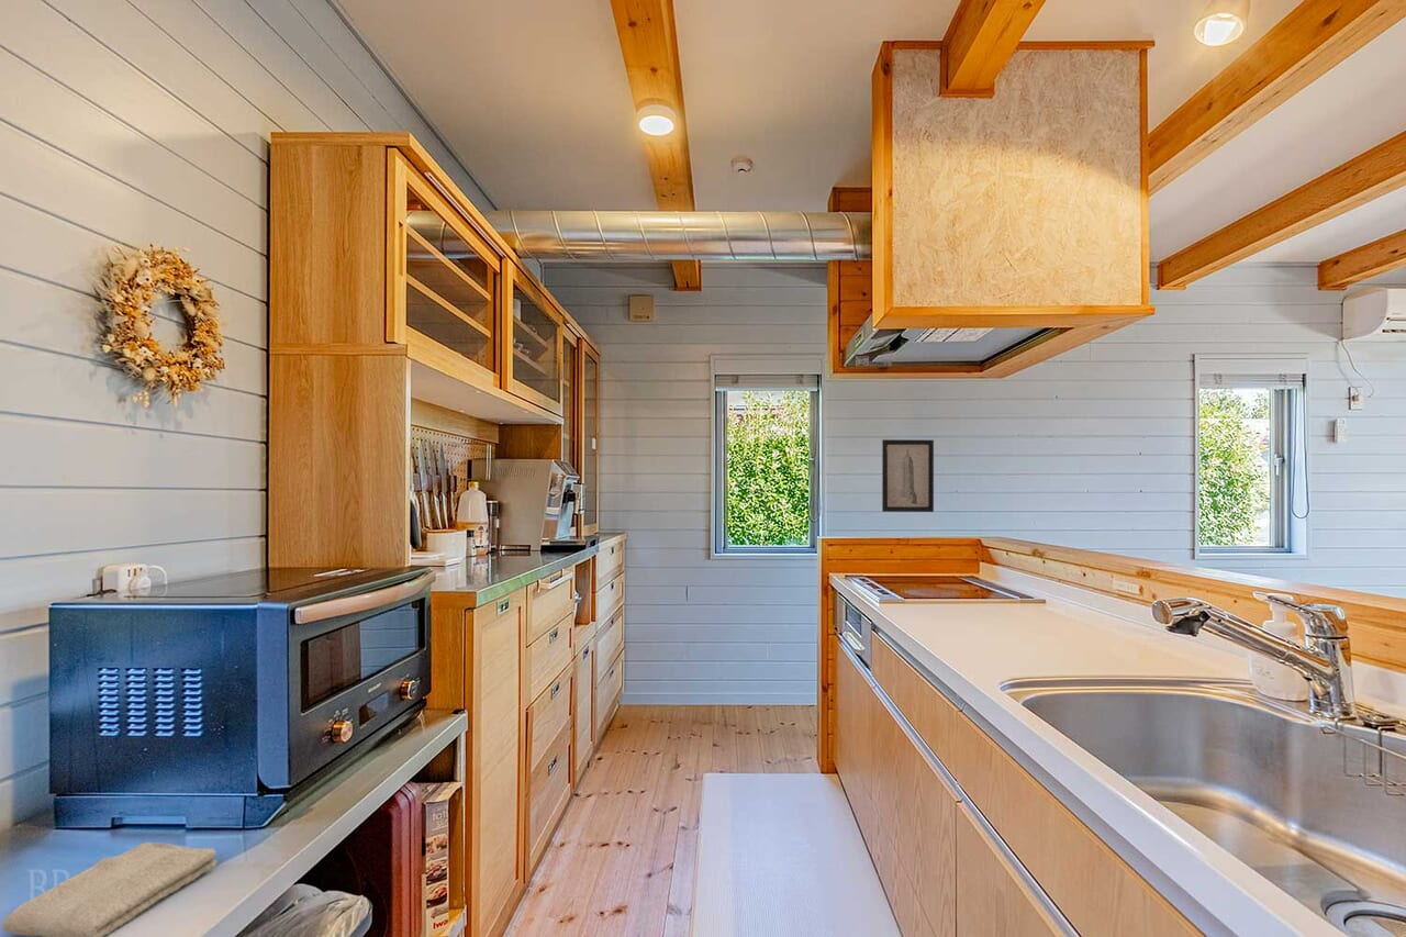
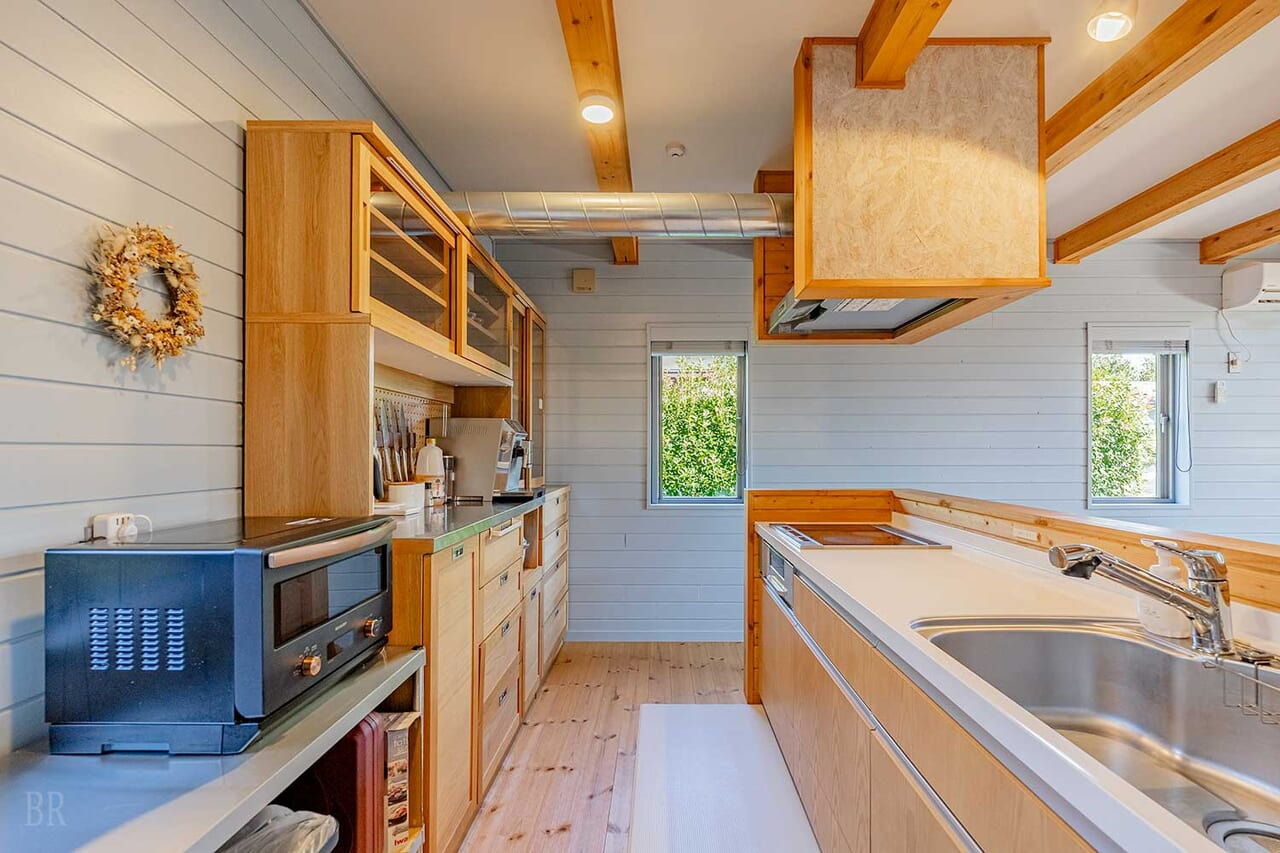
- wall art (907, 476)
- washcloth (121, 885)
